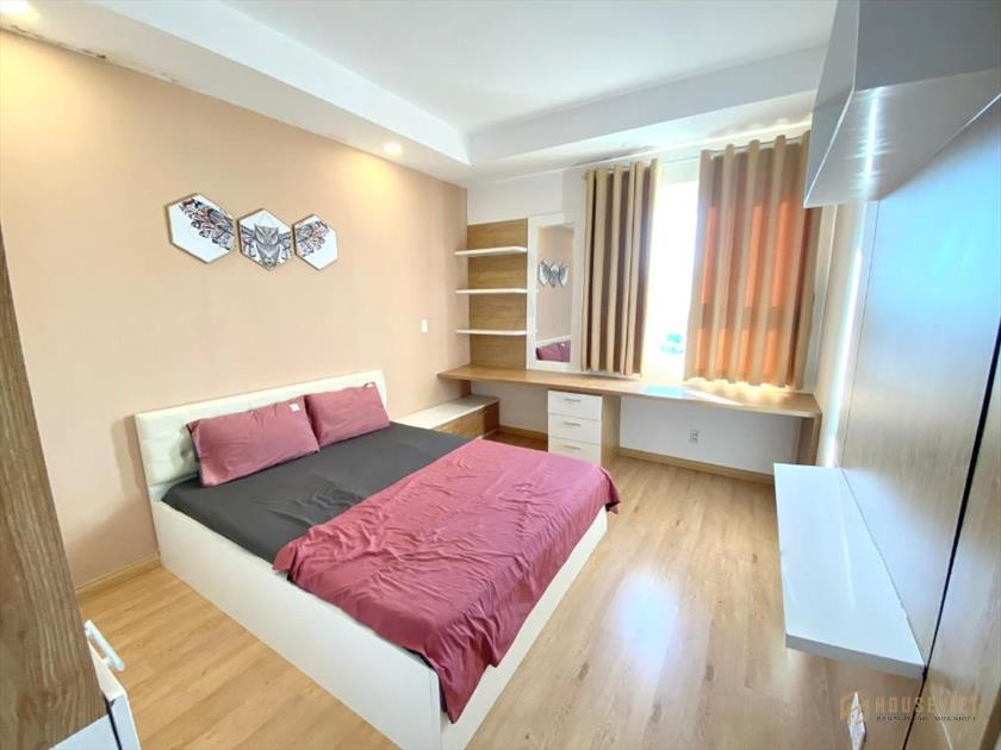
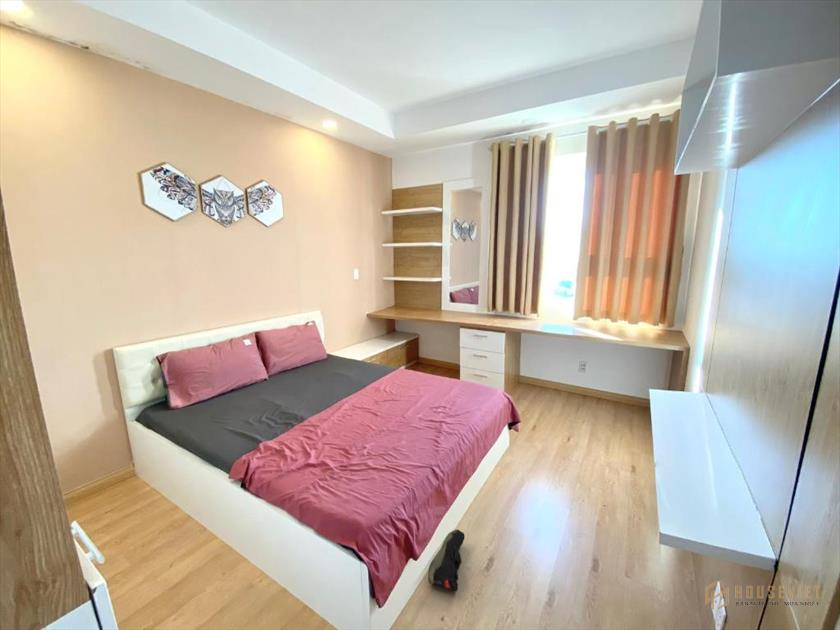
+ shoe (454, 557)
